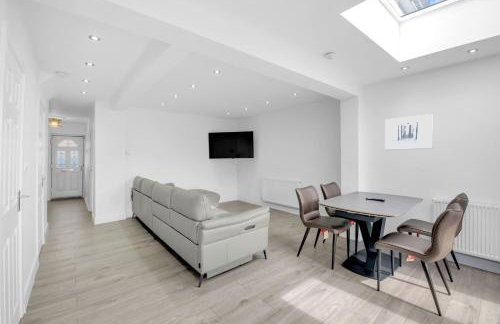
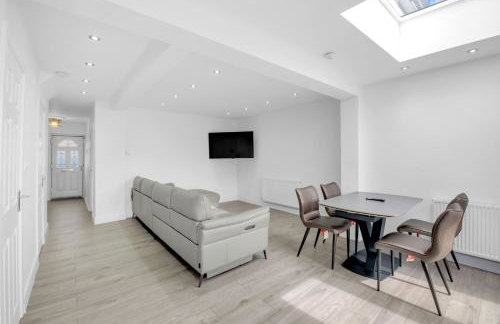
- wall art (407, 133)
